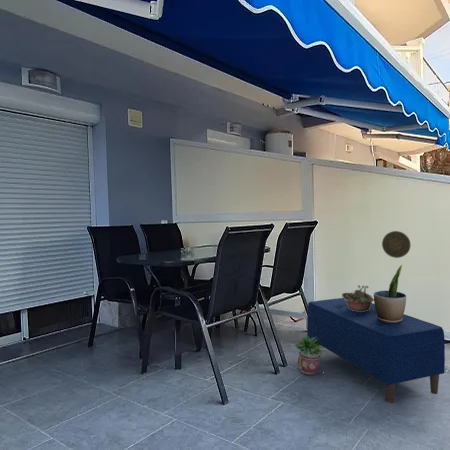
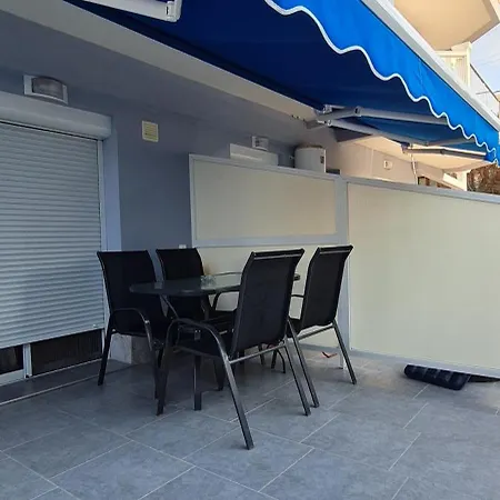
- bench (367, 342)
- potted plant (310, 353)
- succulent planter (360, 297)
- potted plant (389, 292)
- decorative plate (395, 244)
